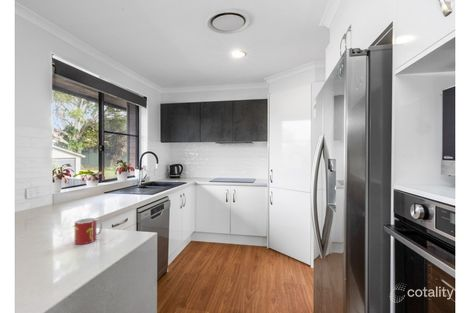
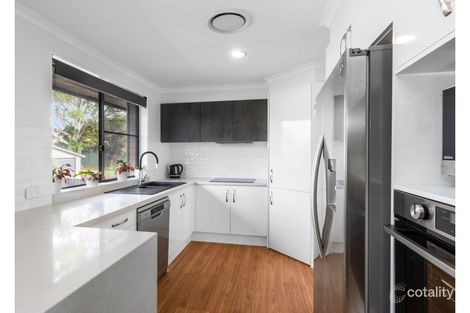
- mug (89, 229)
